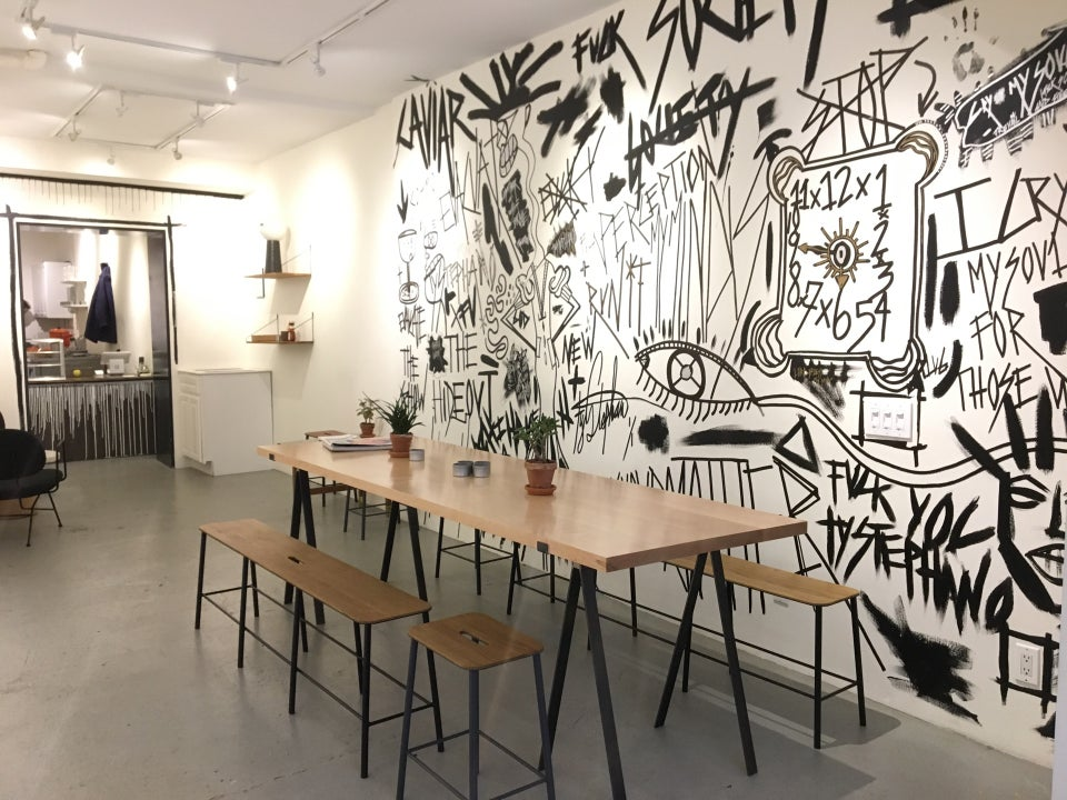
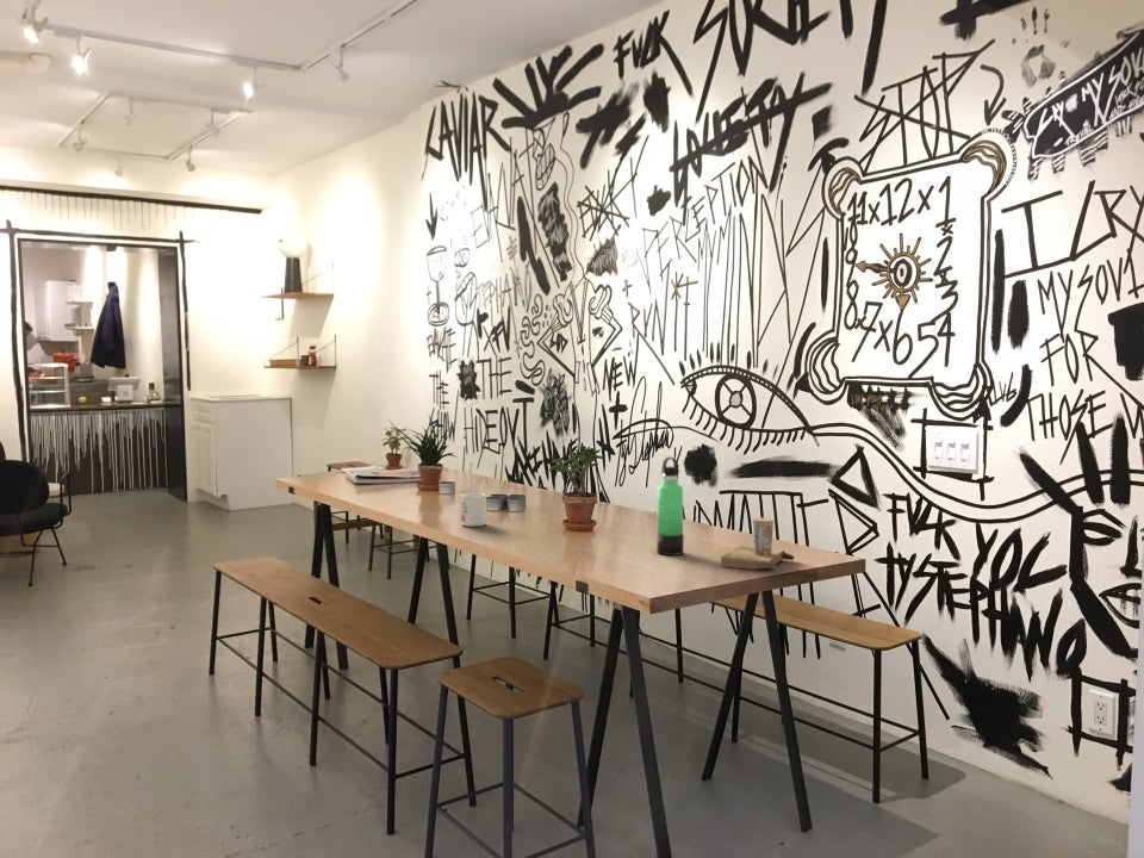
+ mug (471, 508)
+ cup (761, 541)
+ thermos bottle (670, 504)
